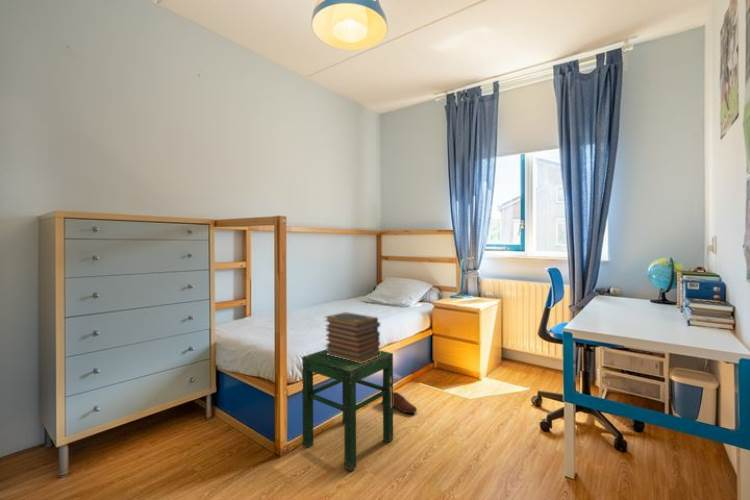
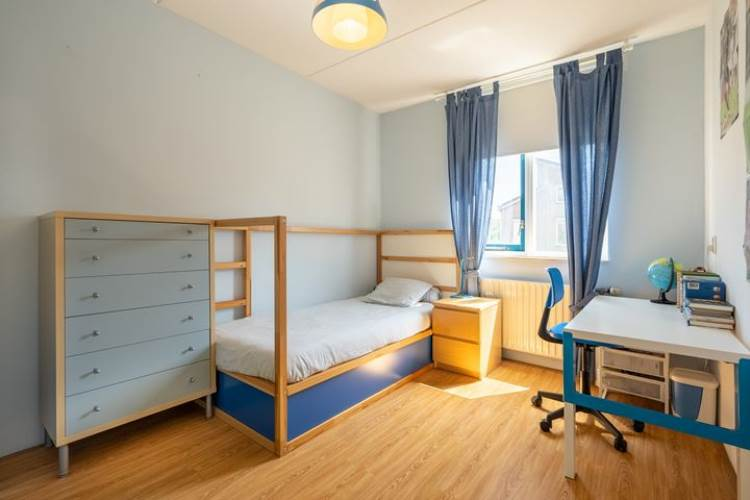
- book stack (351, 335)
- shoe (399, 400)
- stool (348, 398)
